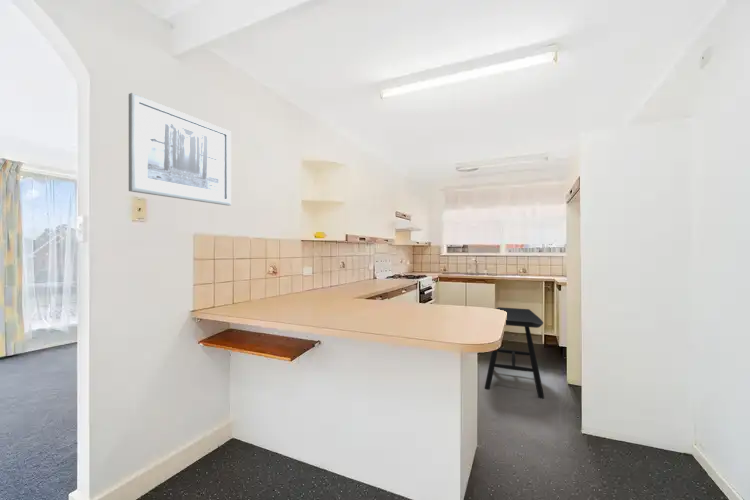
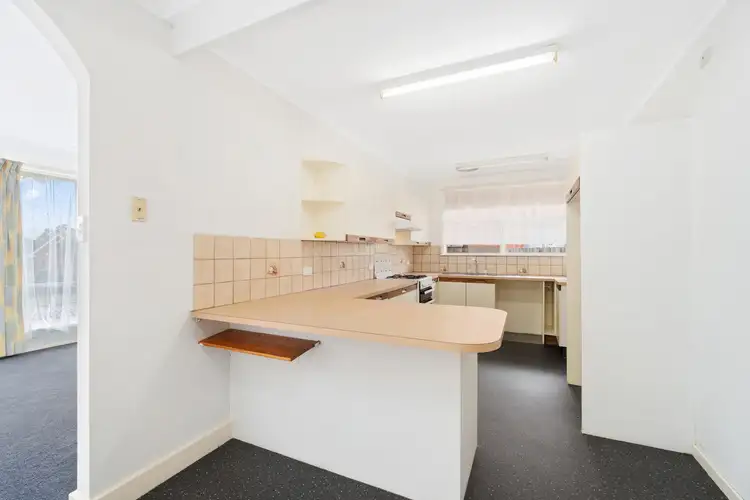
- stool (513, 350)
- wall art (186, 157)
